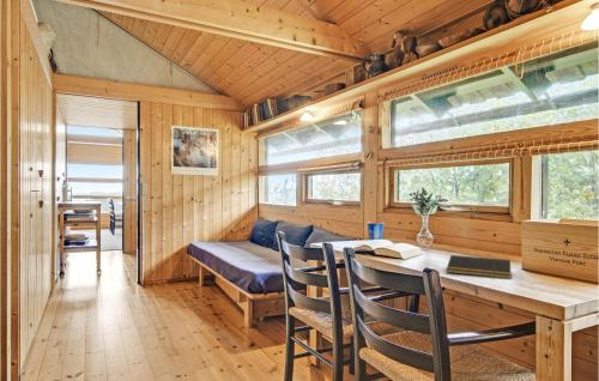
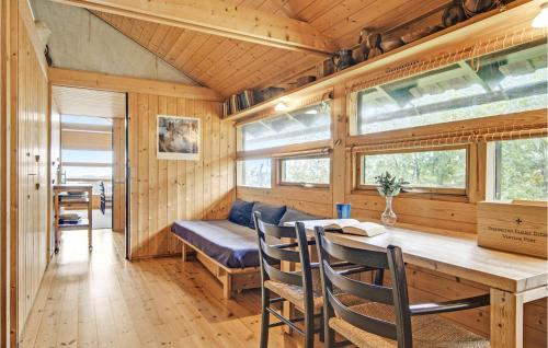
- notepad (478, 266)
